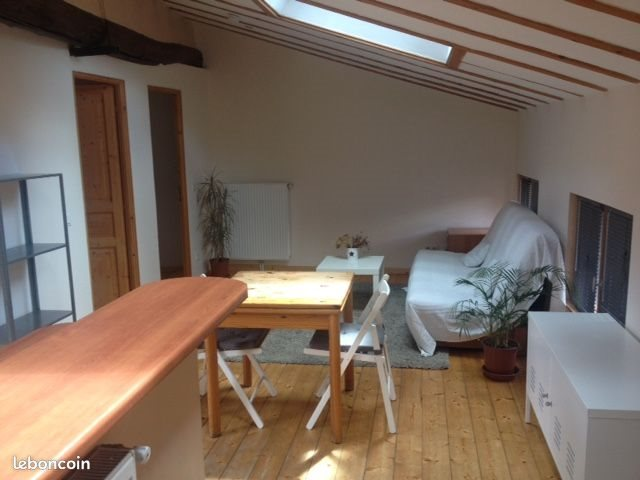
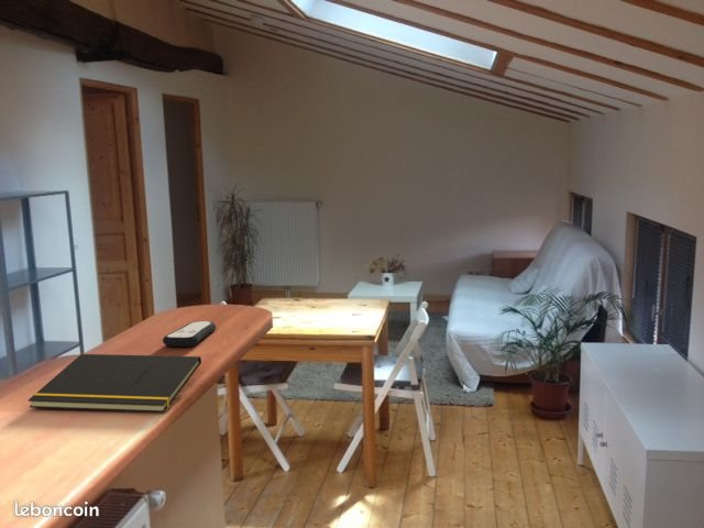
+ remote control (191, 332)
+ notepad (119, 381)
